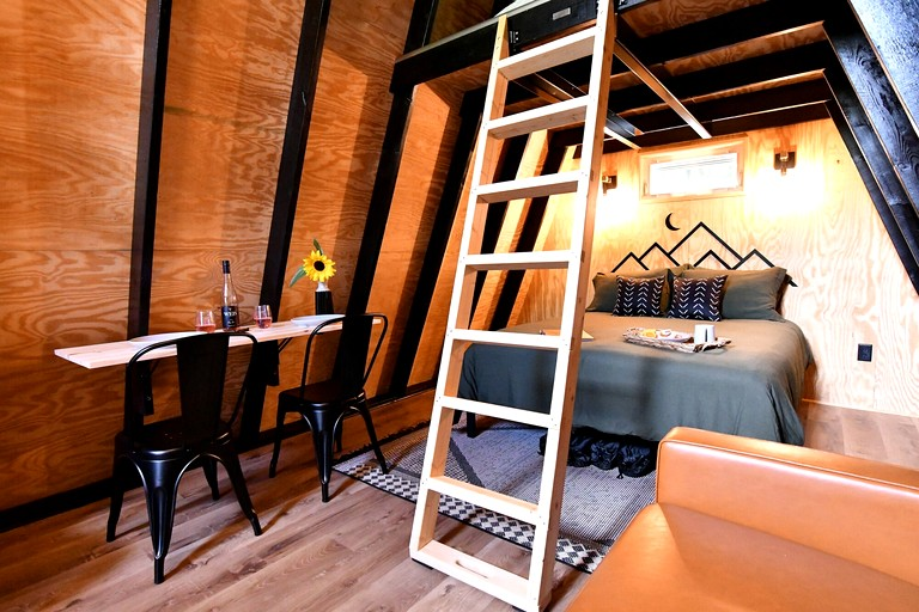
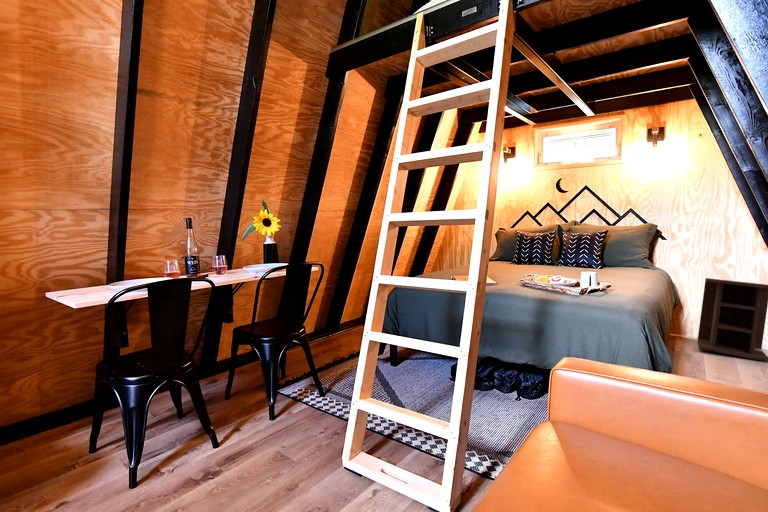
+ nightstand (734, 316)
